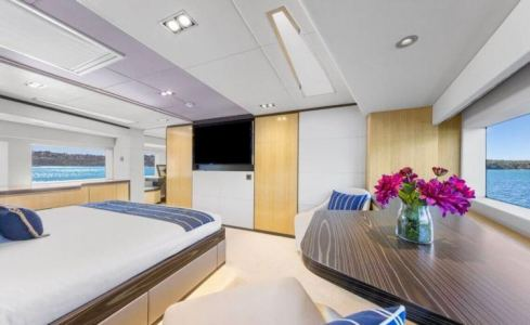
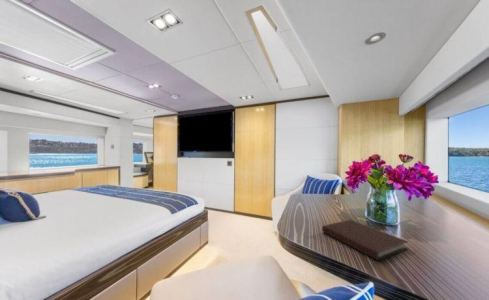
+ notebook (361, 236)
